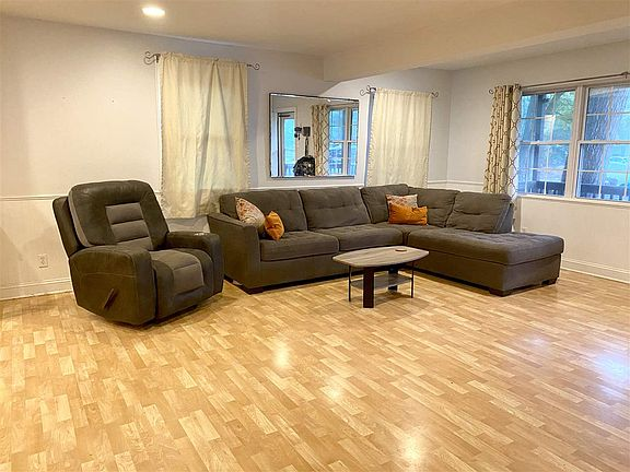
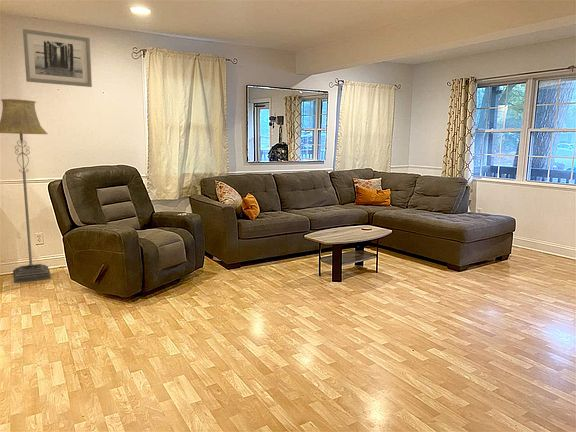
+ wall art (58, 59)
+ floor lamp (25, 191)
